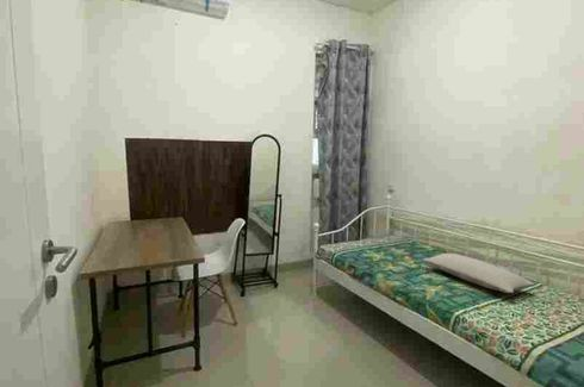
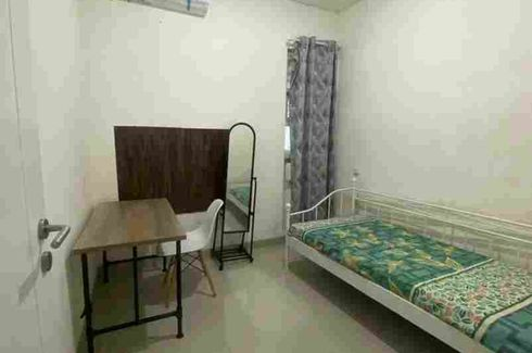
- pillow (474, 270)
